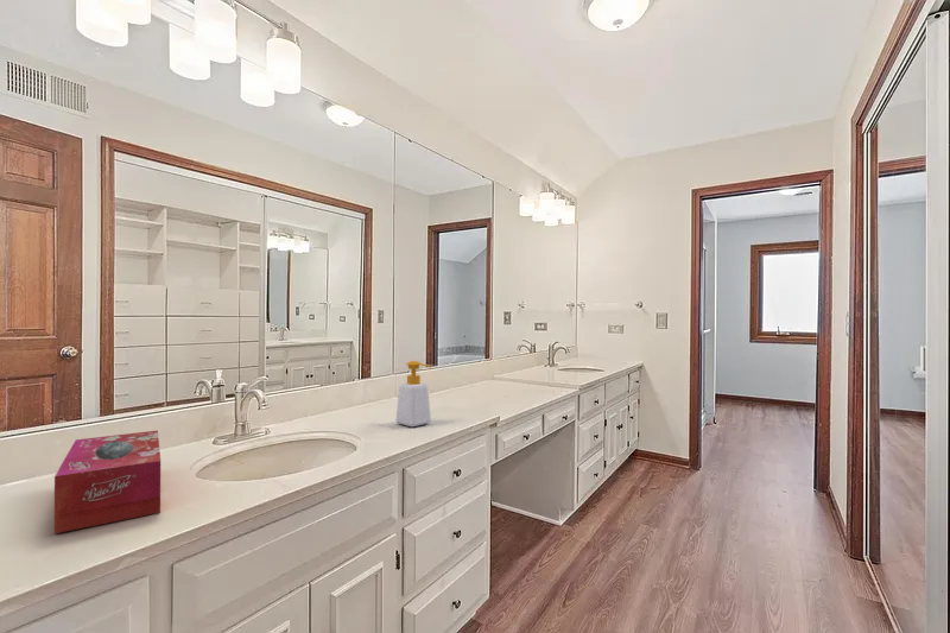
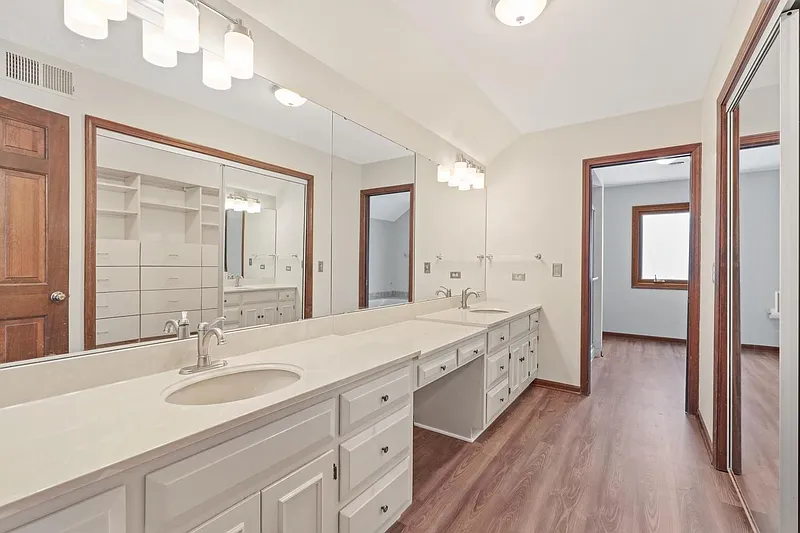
- tissue box (114, 473)
- soap bottle (417, 392)
